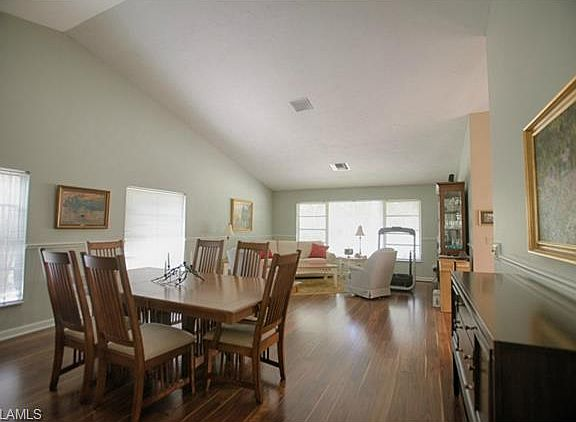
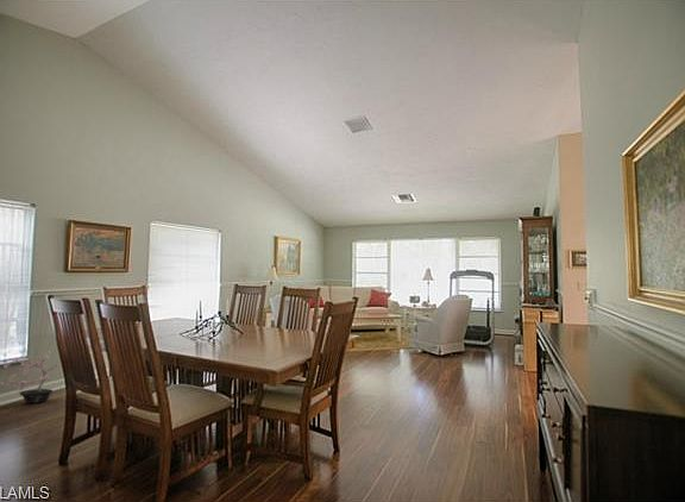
+ potted plant (25, 381)
